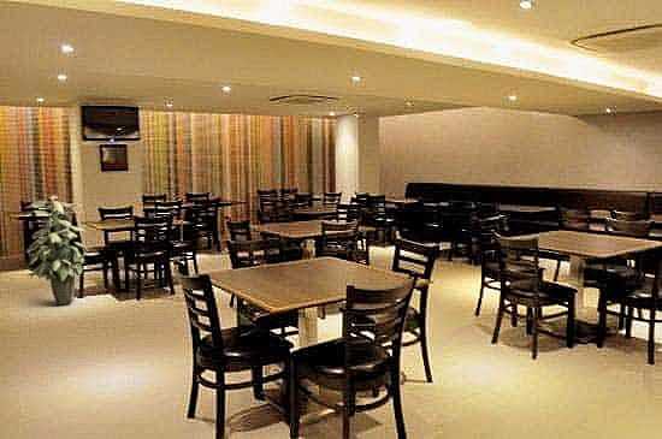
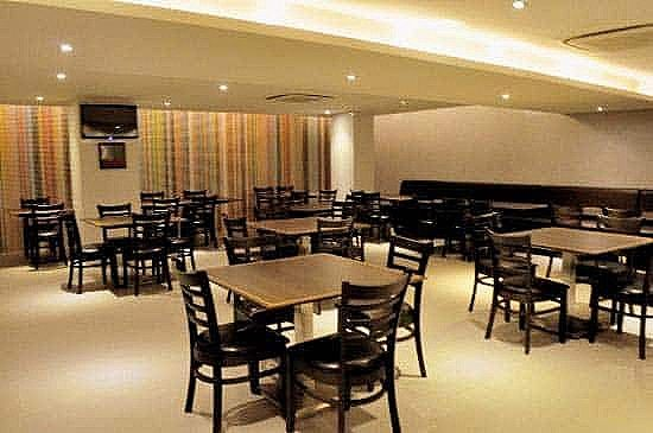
- indoor plant (57, 249)
